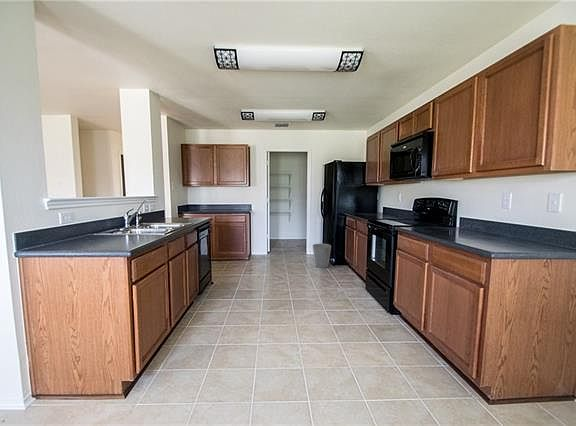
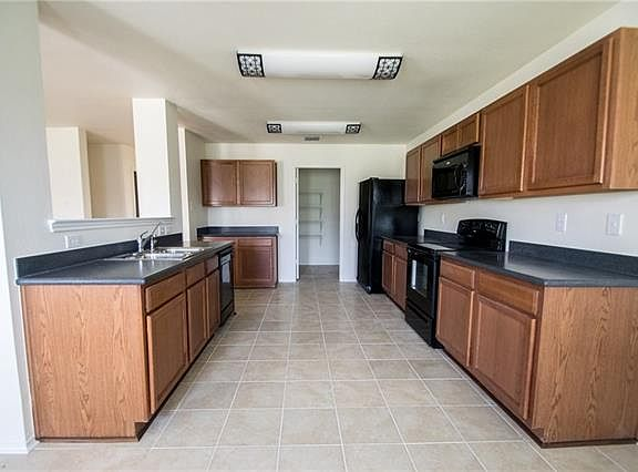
- trash can (321, 255)
